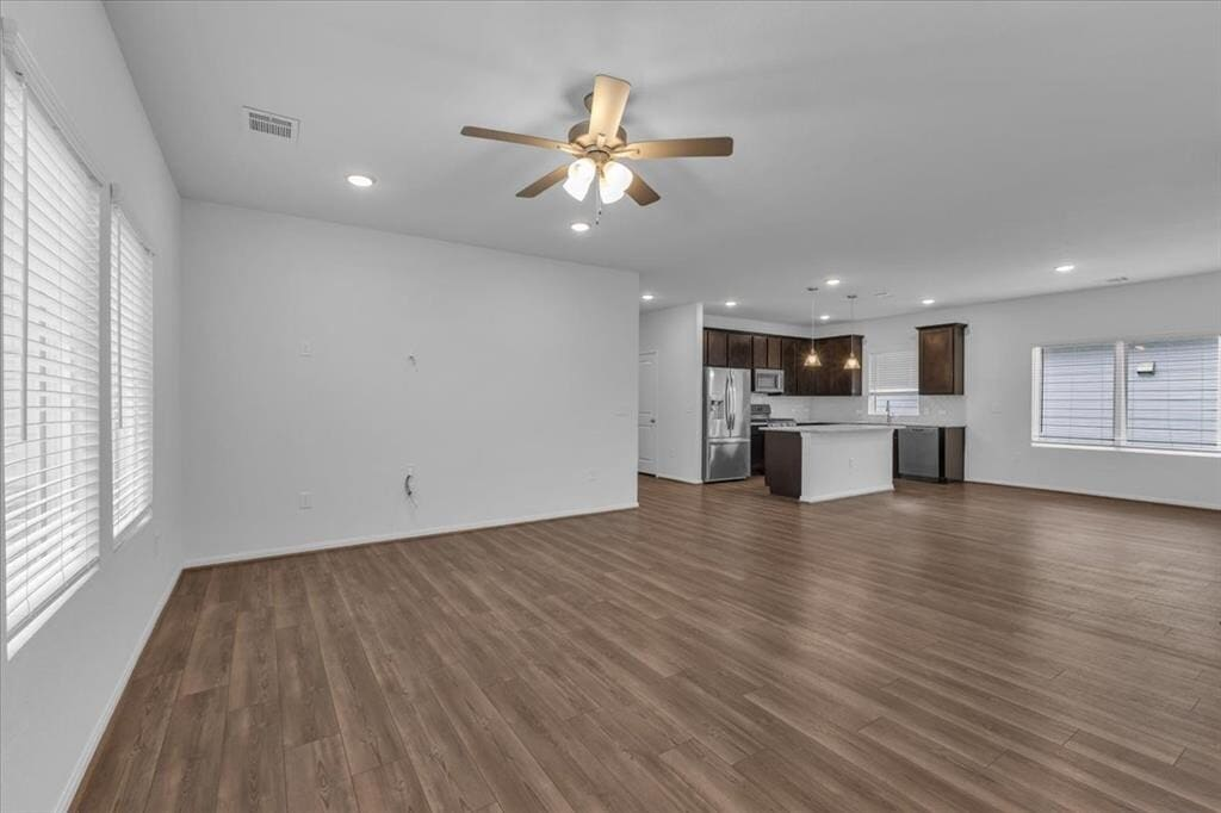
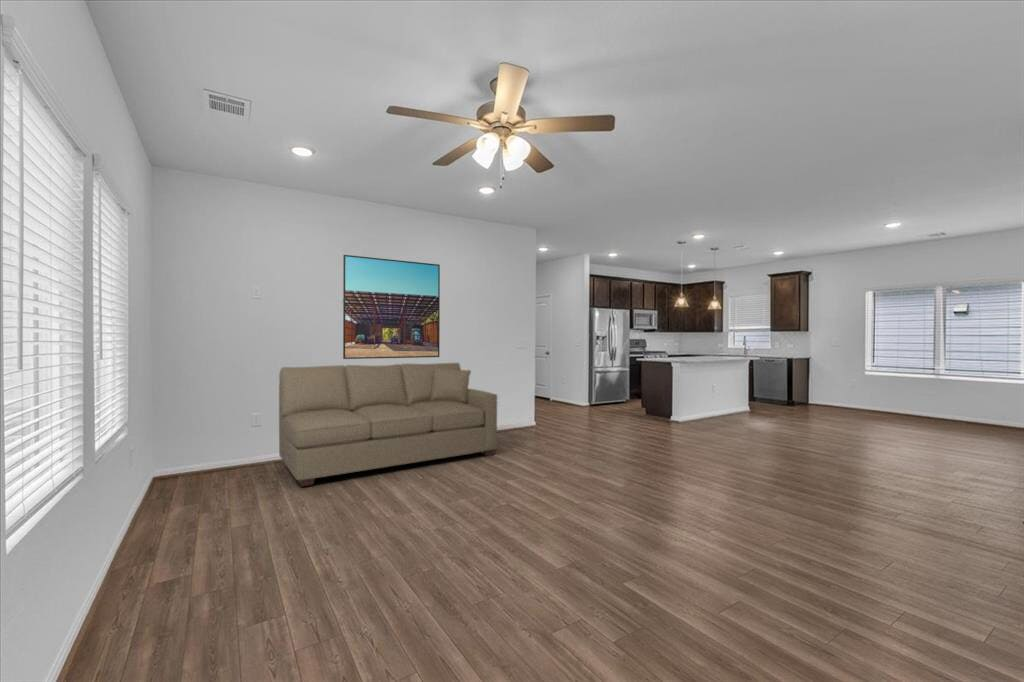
+ sofa (391, 412)
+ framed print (394, 309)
